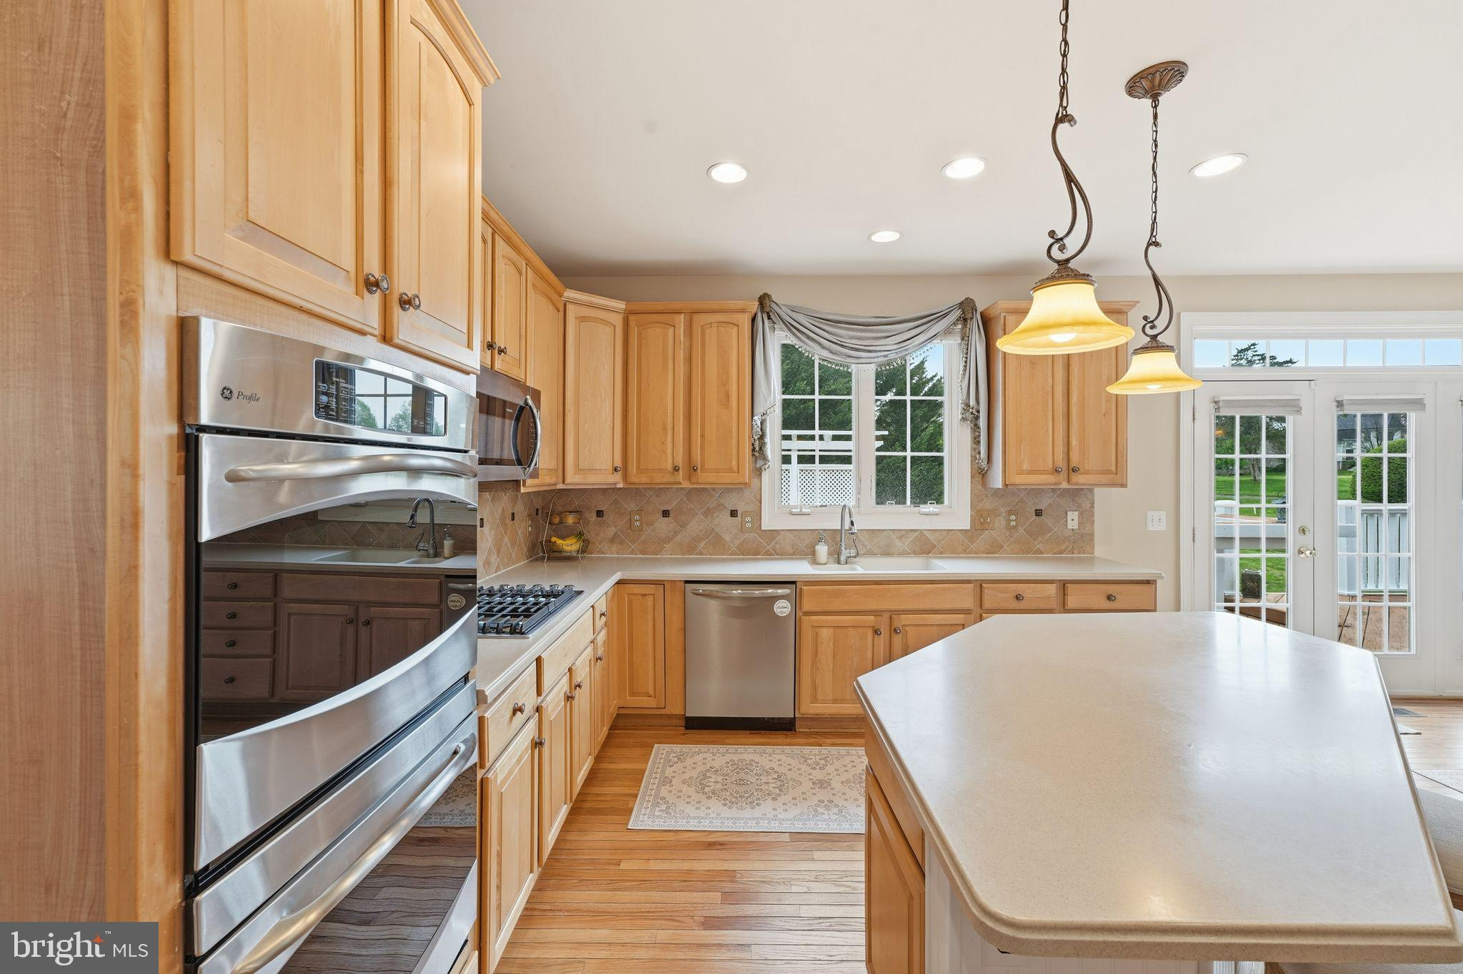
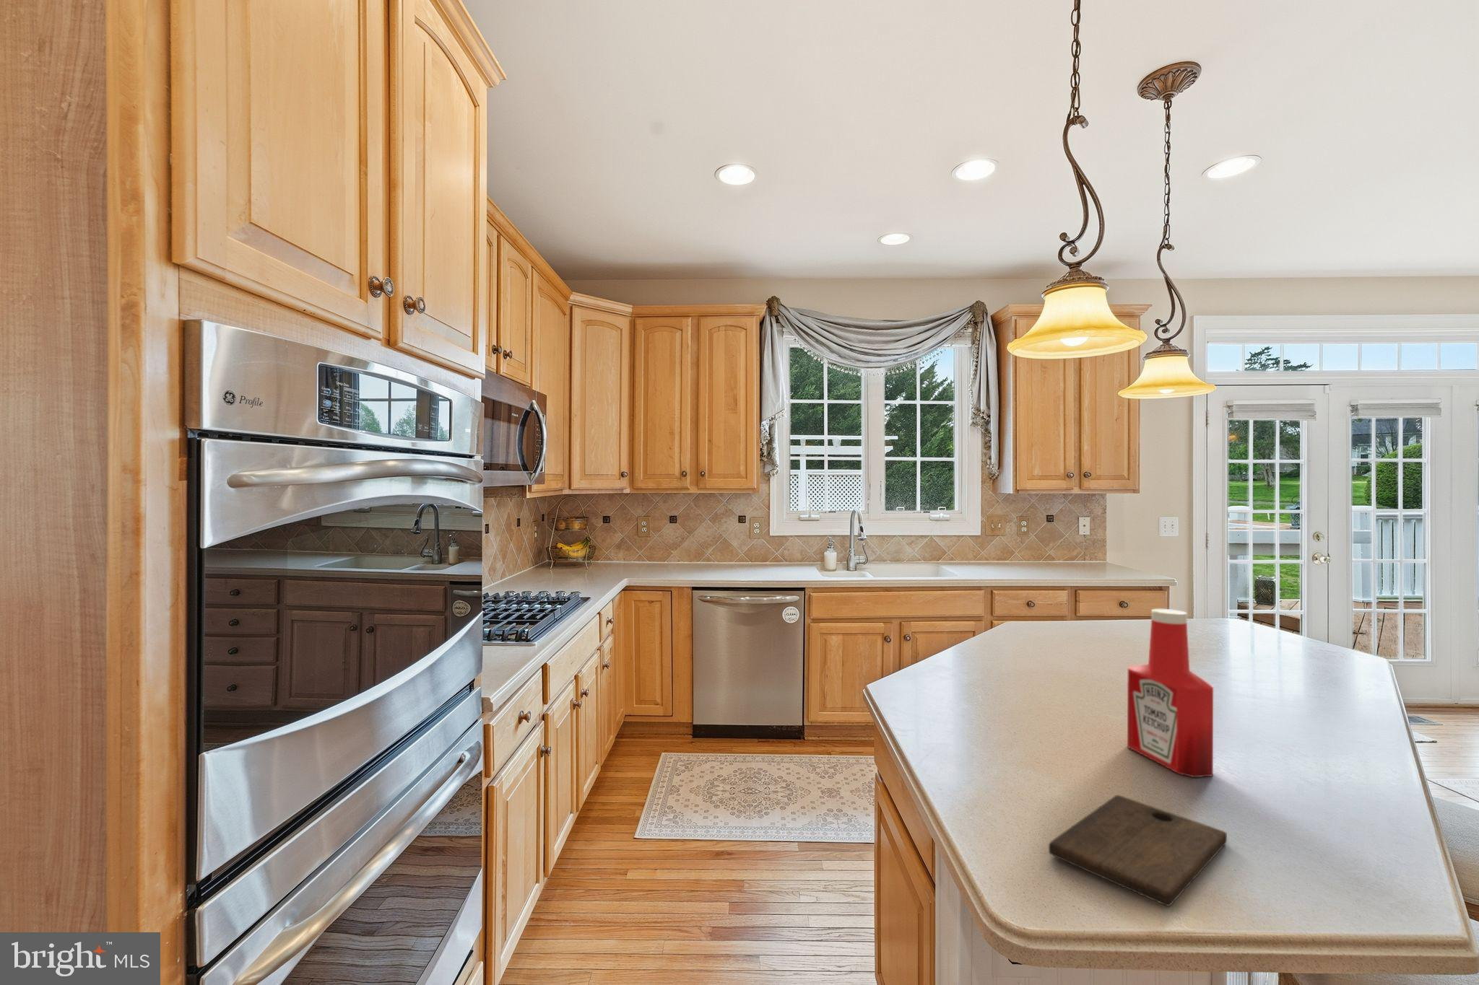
+ cutting board (1139, 843)
+ soap bottle (1169, 685)
